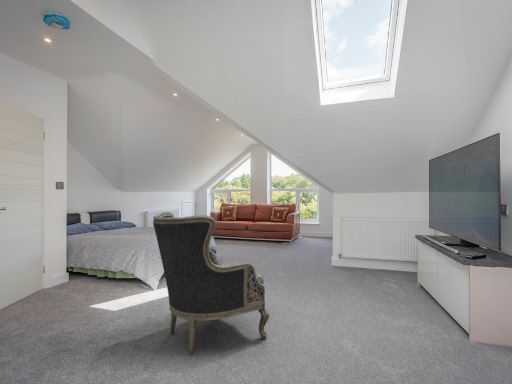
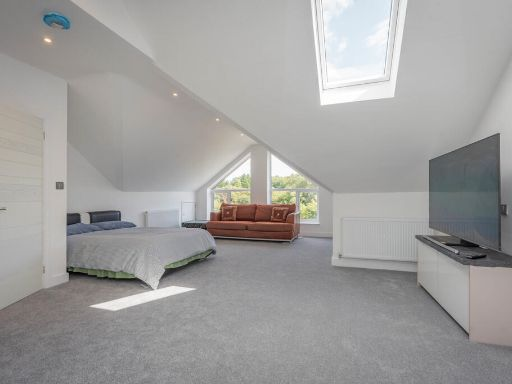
- armchair (202, 270)
